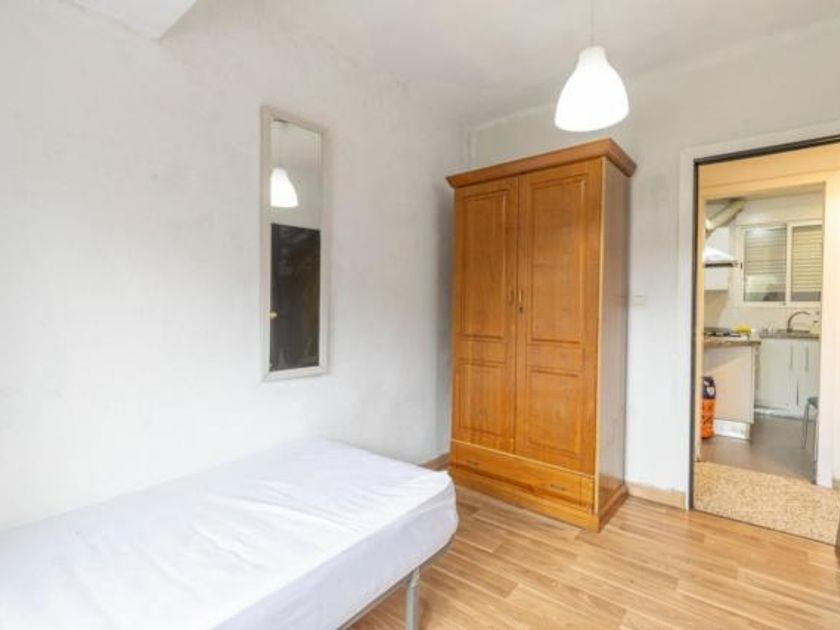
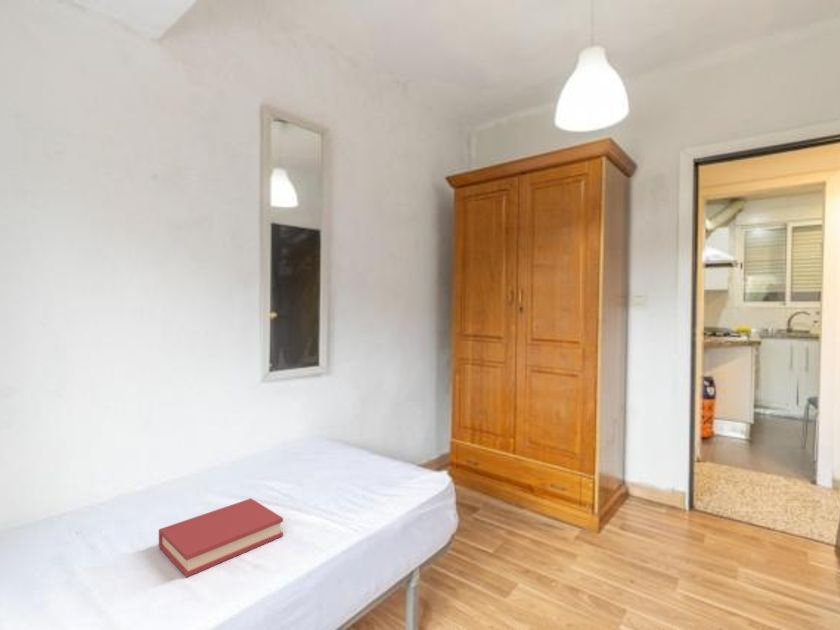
+ hardback book (222, 532)
